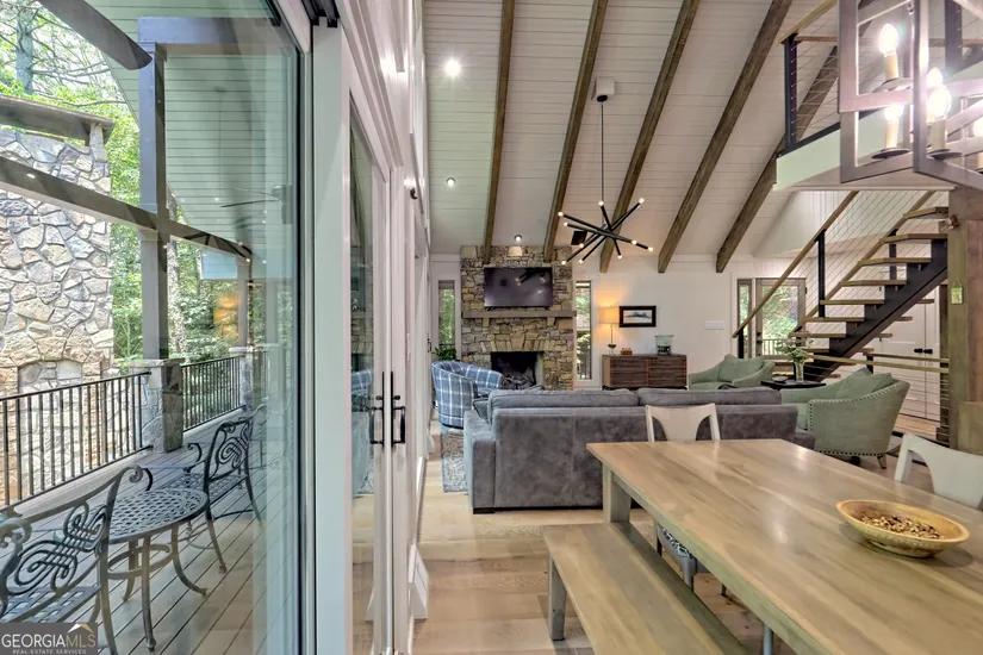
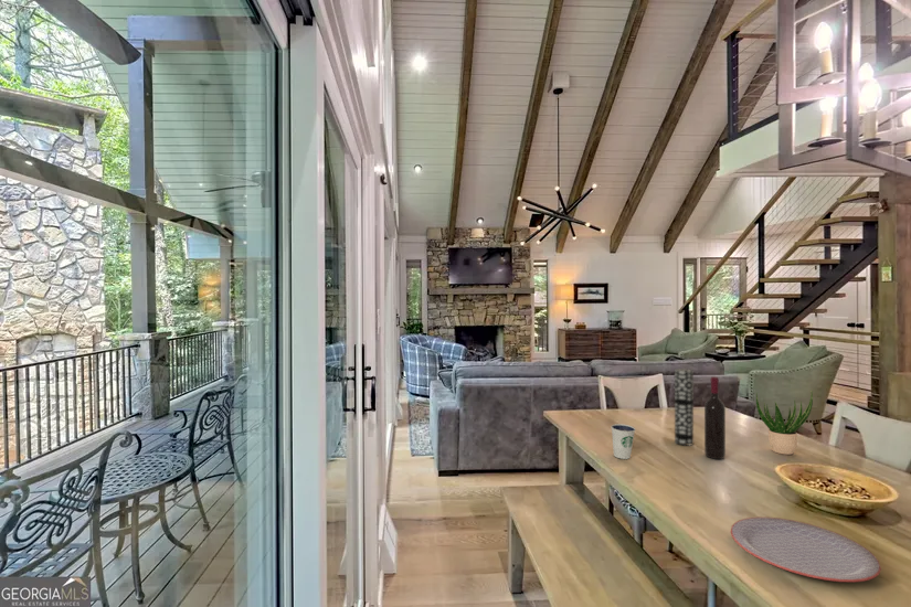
+ dixie cup (623, 441)
+ plate (799, 549)
+ potted plant (783, 420)
+ vase (684, 406)
+ wine bottle (714, 416)
